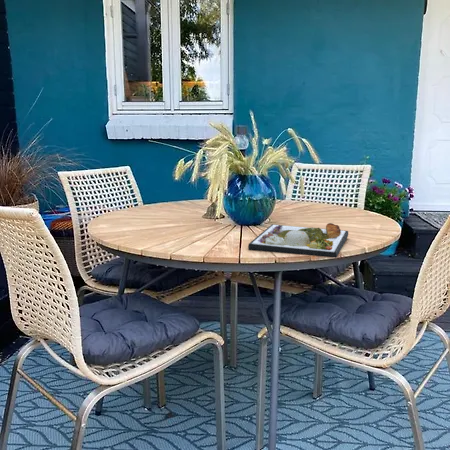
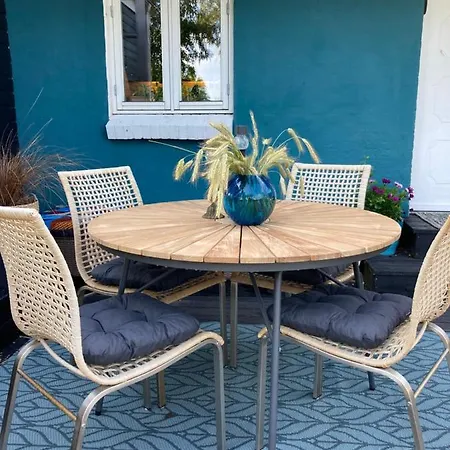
- dinner plate (300, 235)
